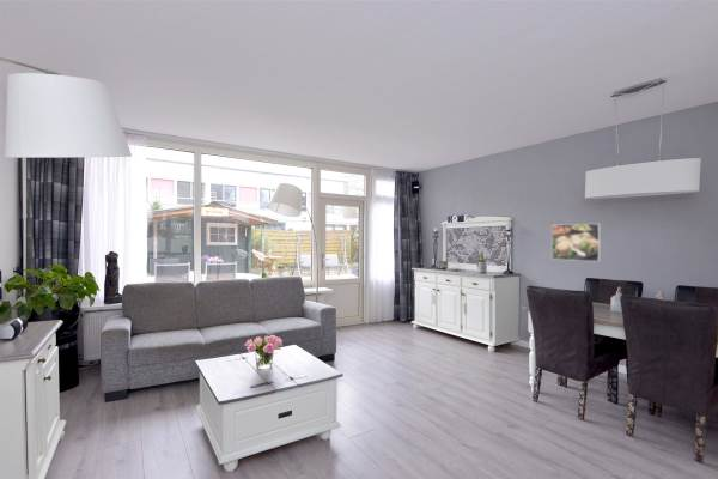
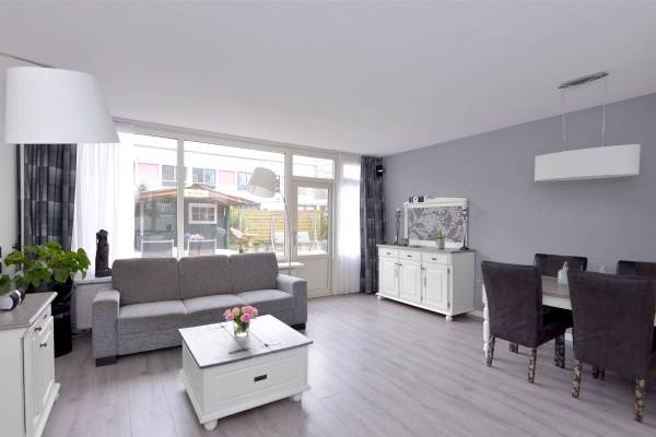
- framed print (574, 242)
